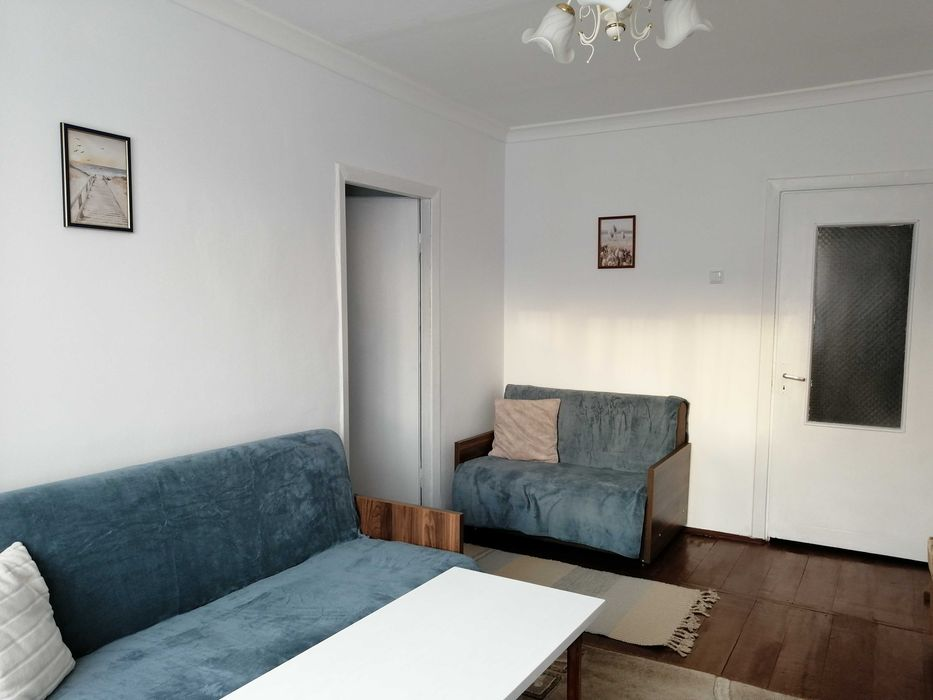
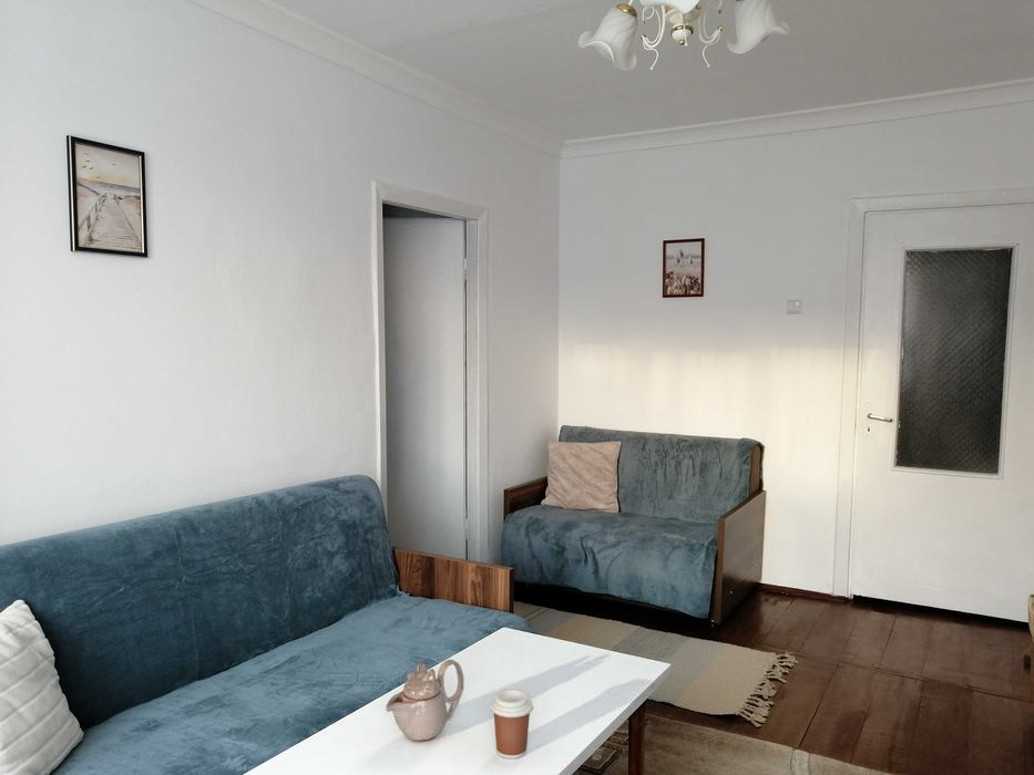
+ coffee cup (511, 723)
+ teapot (426, 699)
